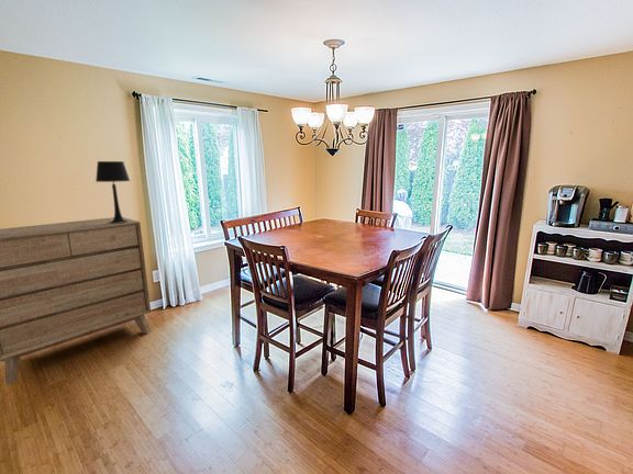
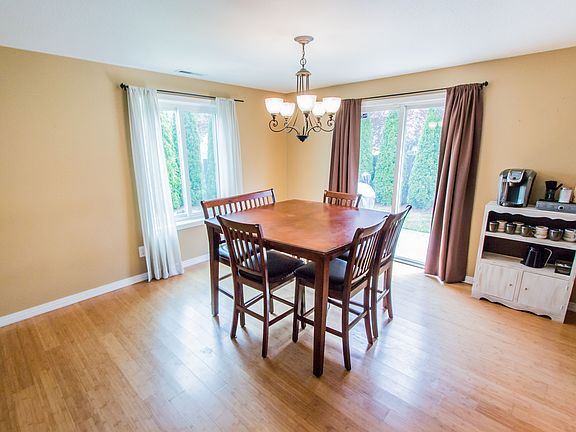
- table lamp (114, 192)
- dresser (71, 287)
